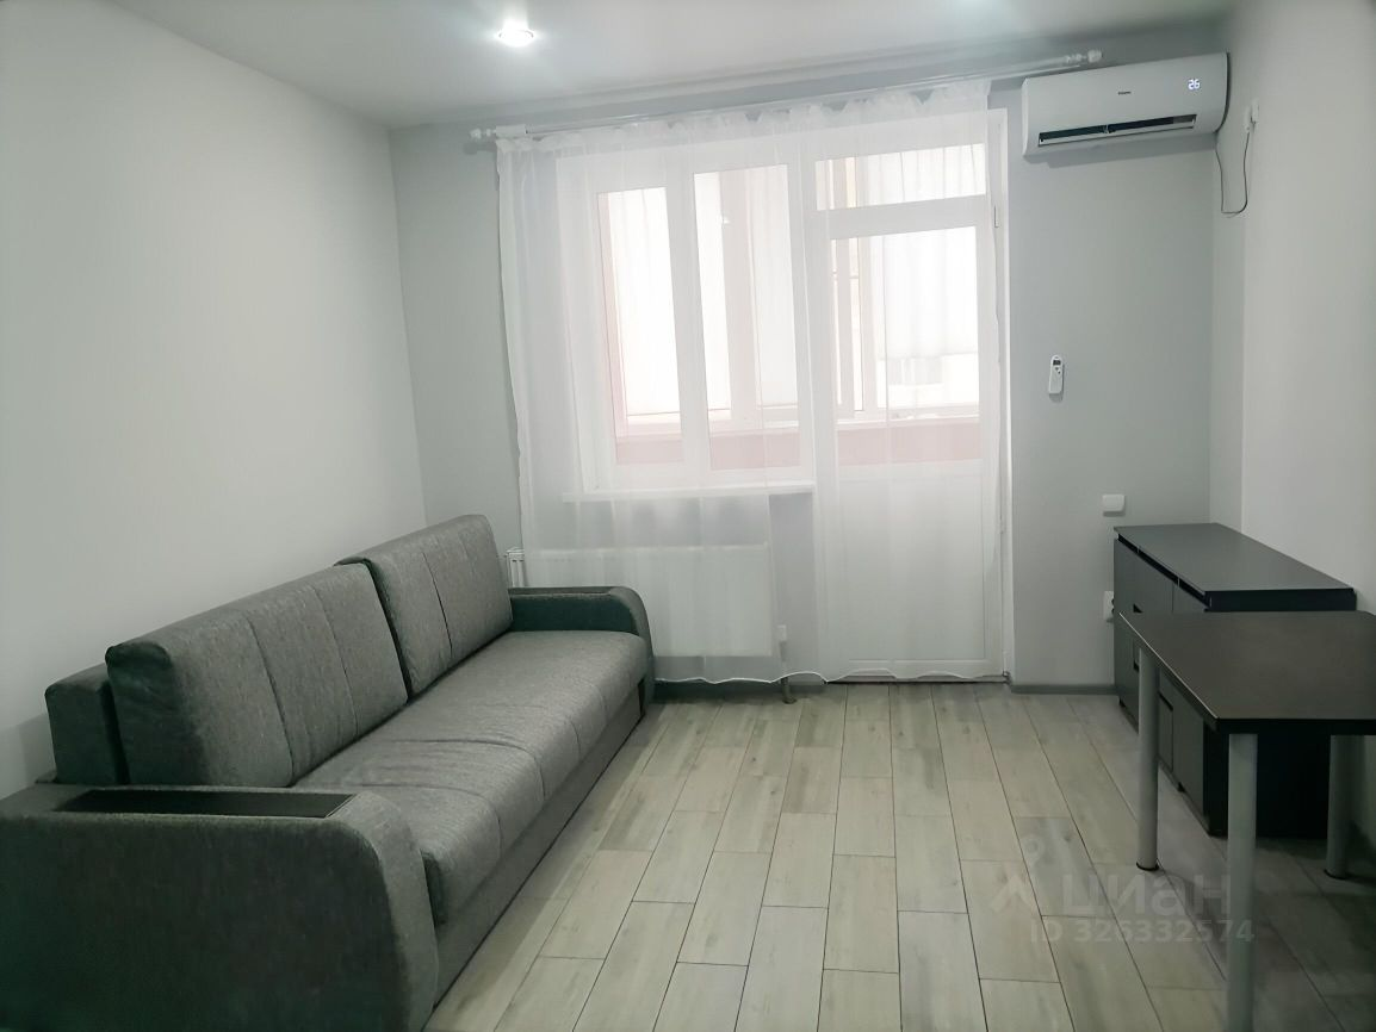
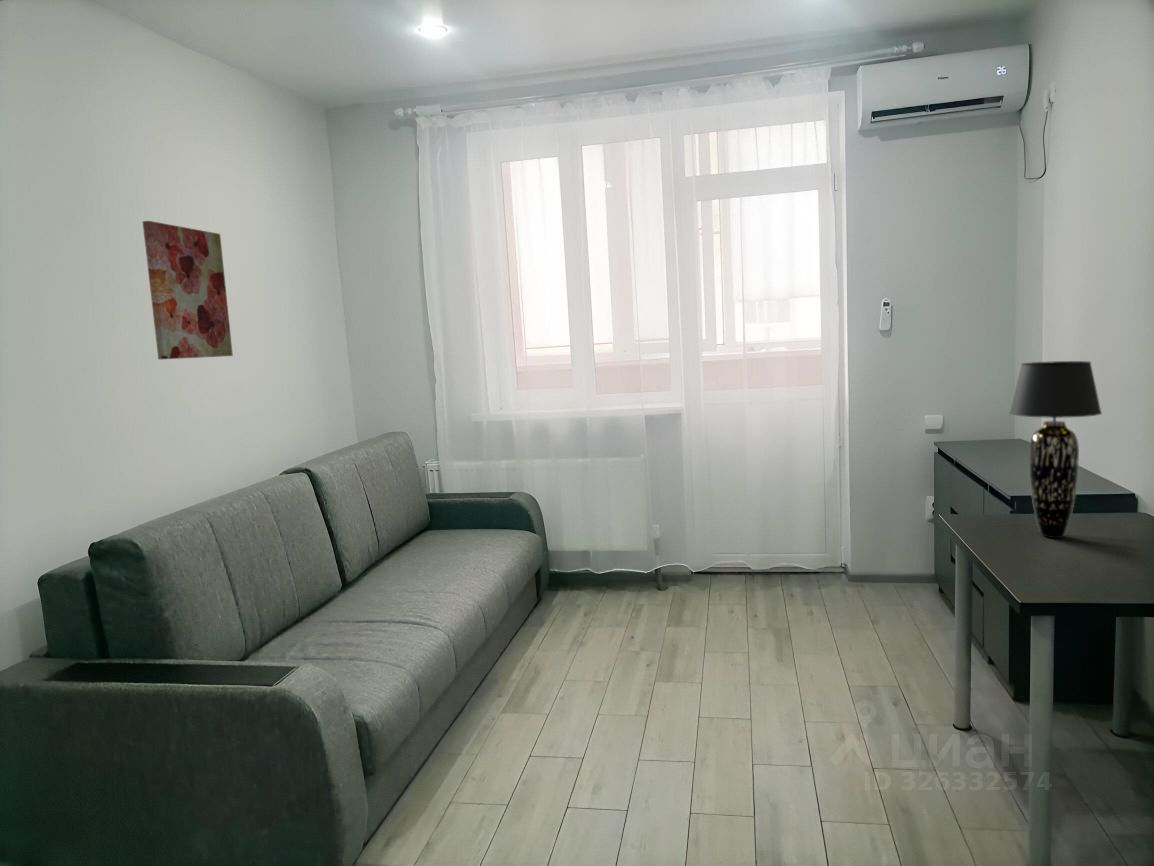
+ wall art (190, 293)
+ table lamp (1053, 450)
